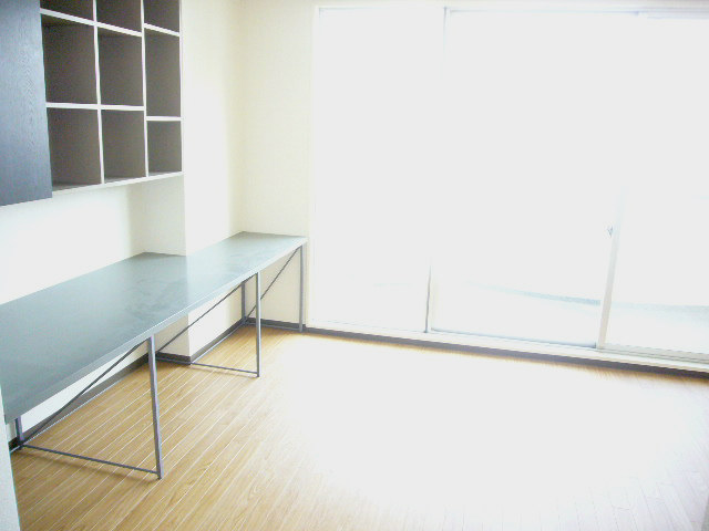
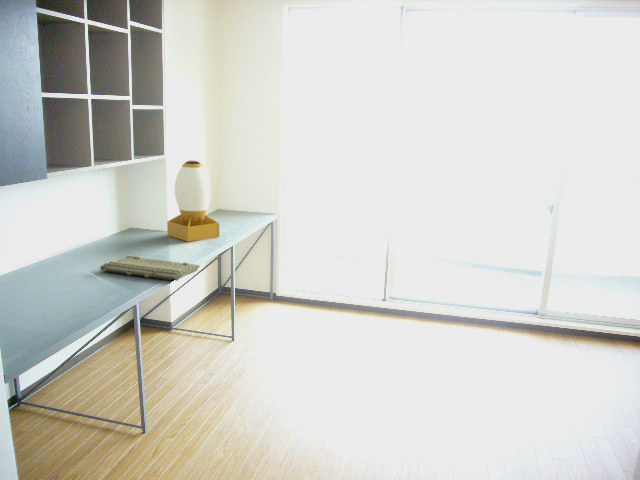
+ desk lamp (193, 198)
+ keyboard (150, 267)
